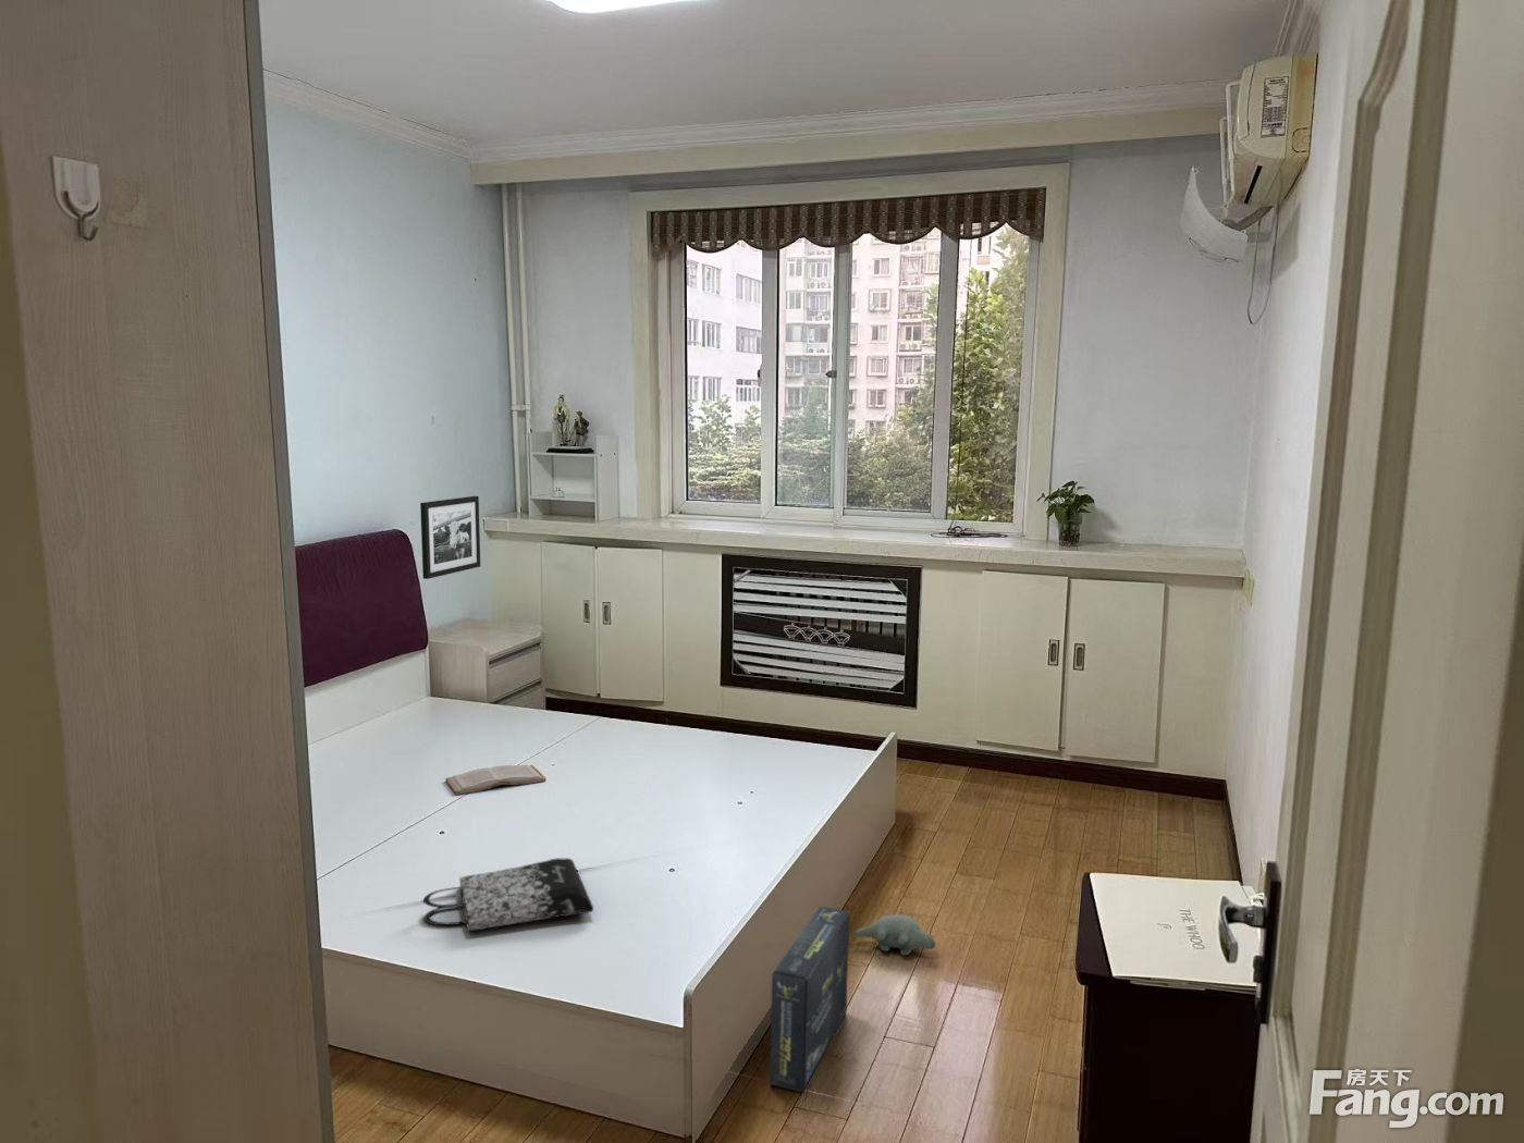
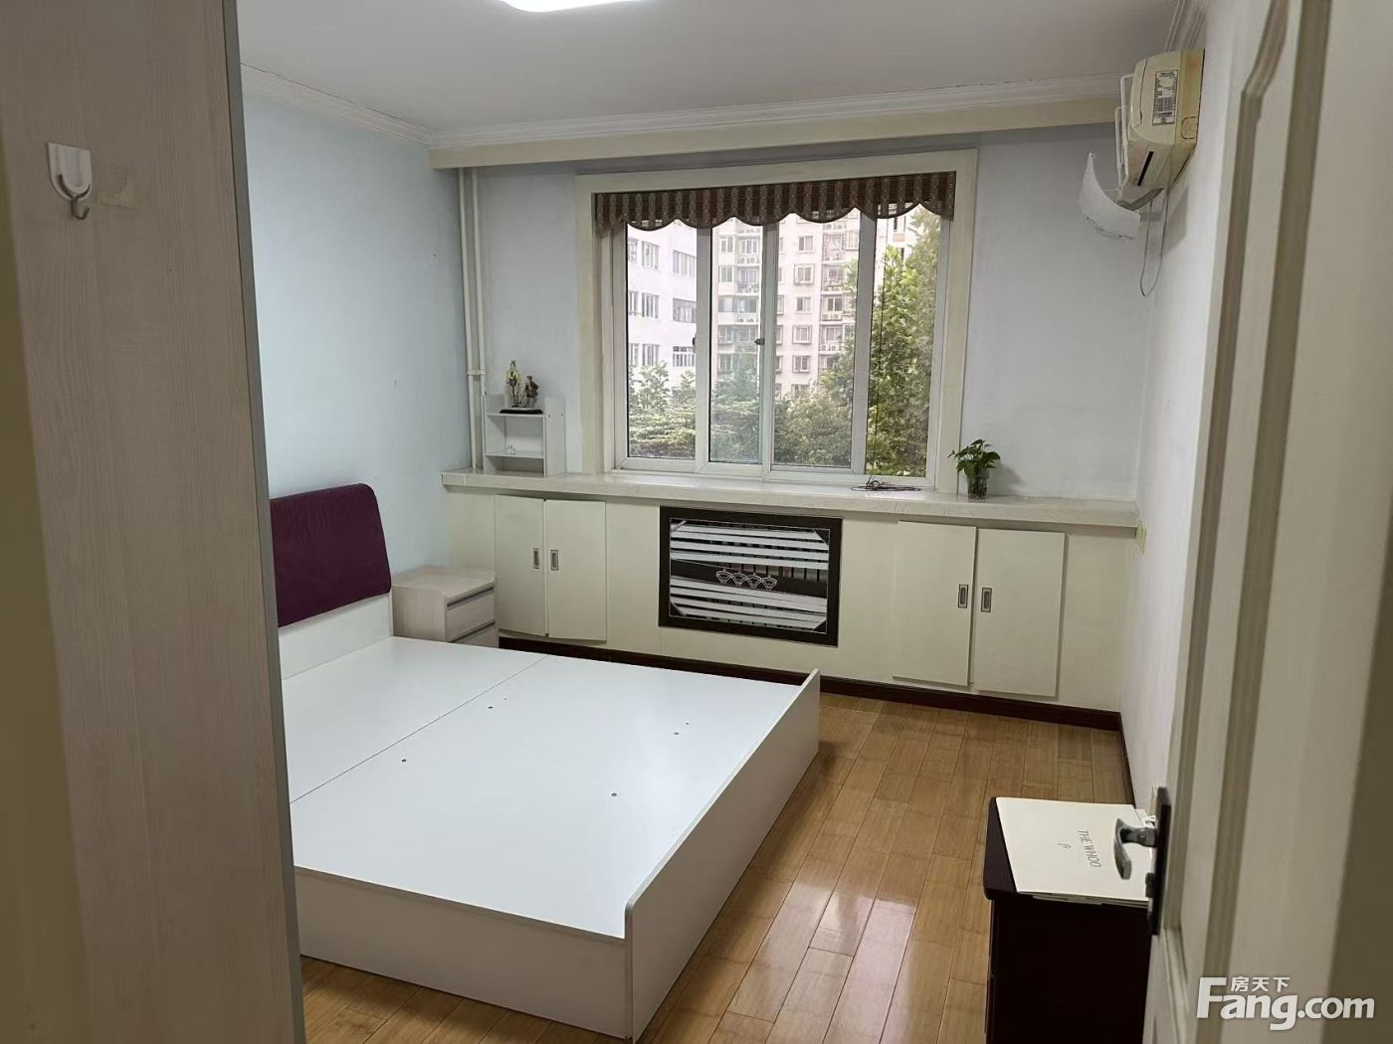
- tote bag (505, 892)
- picture frame (451, 535)
- book (496, 776)
- box (811, 993)
- plush toy (896, 930)
